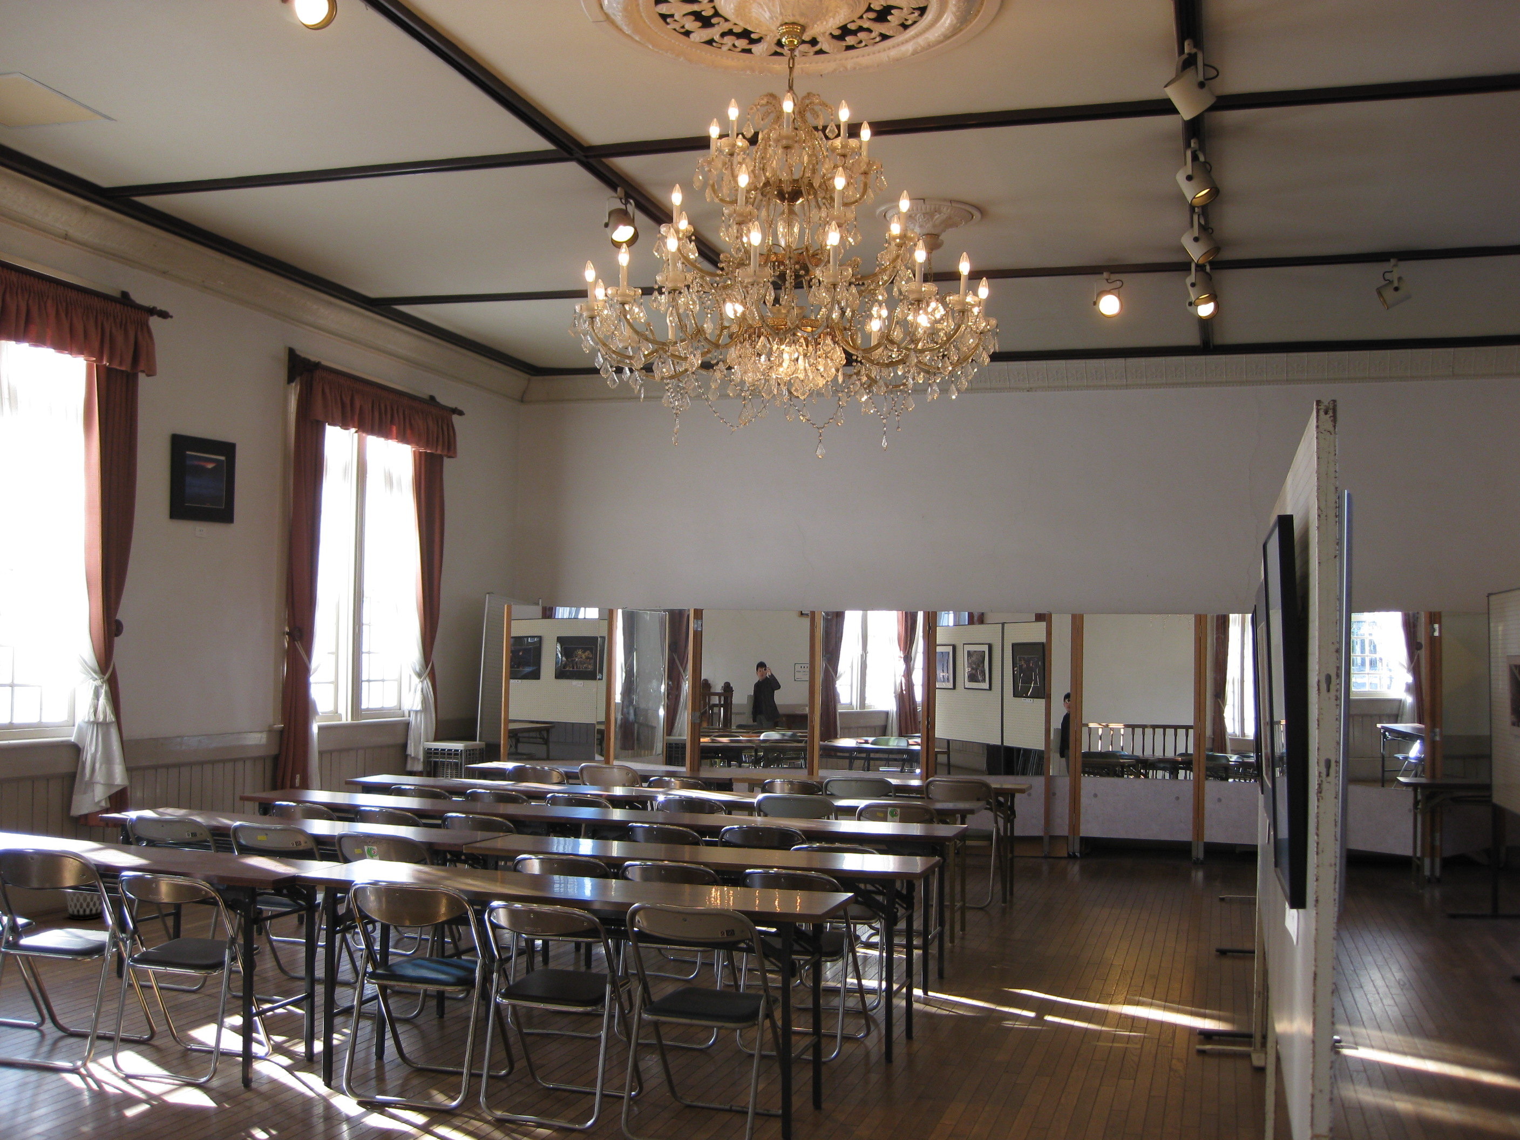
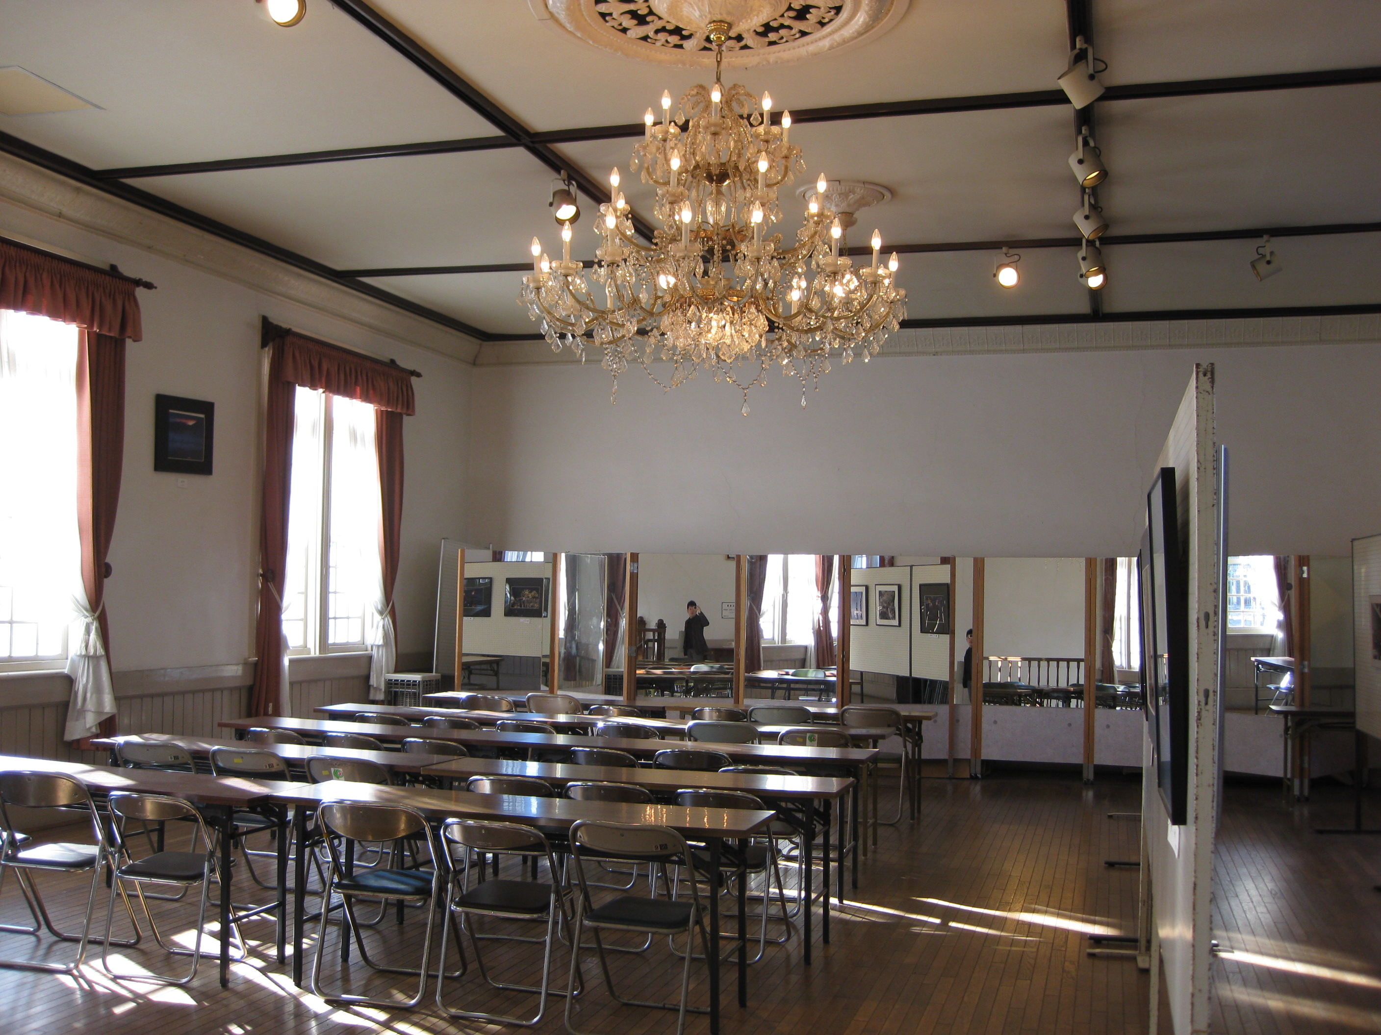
- wastebasket (85, 893)
